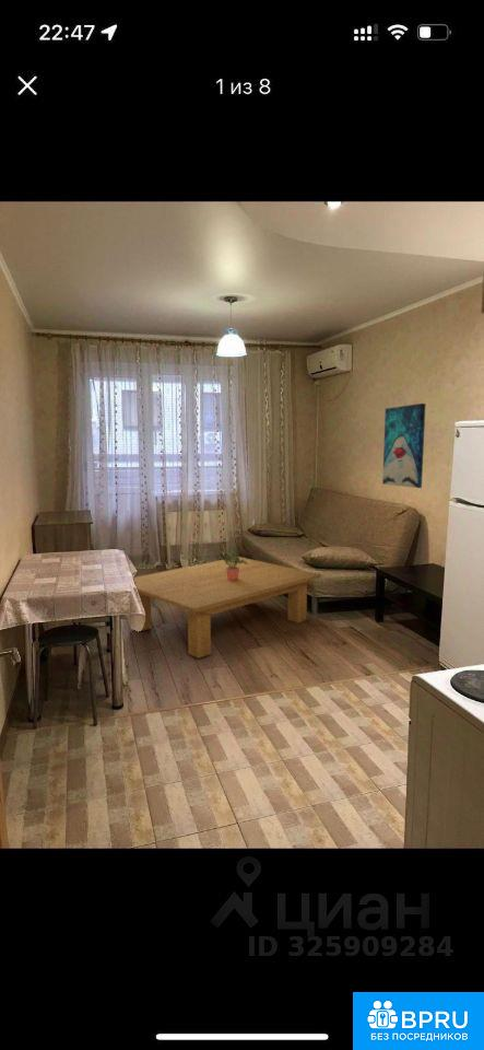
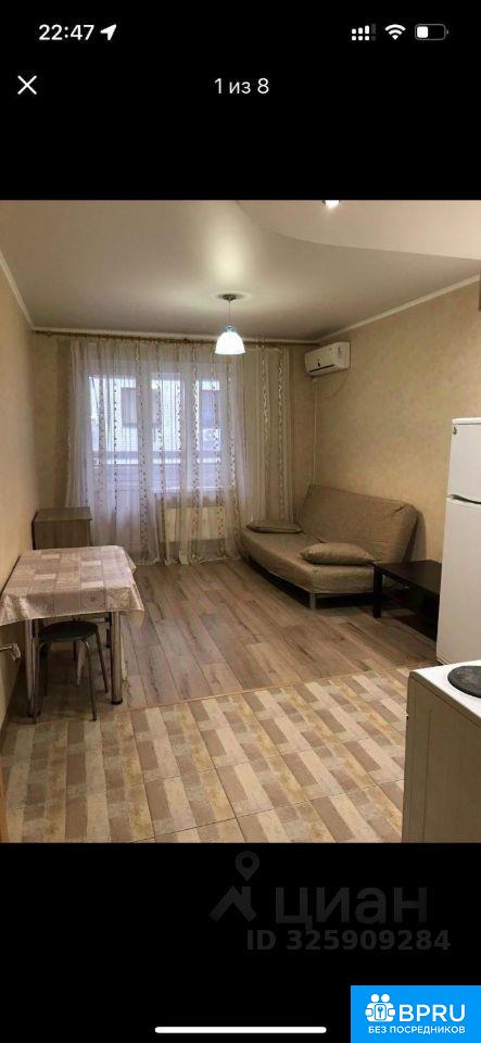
- potted plant (233, 562)
- wall art (402, 446)
- coffee table (221, 600)
